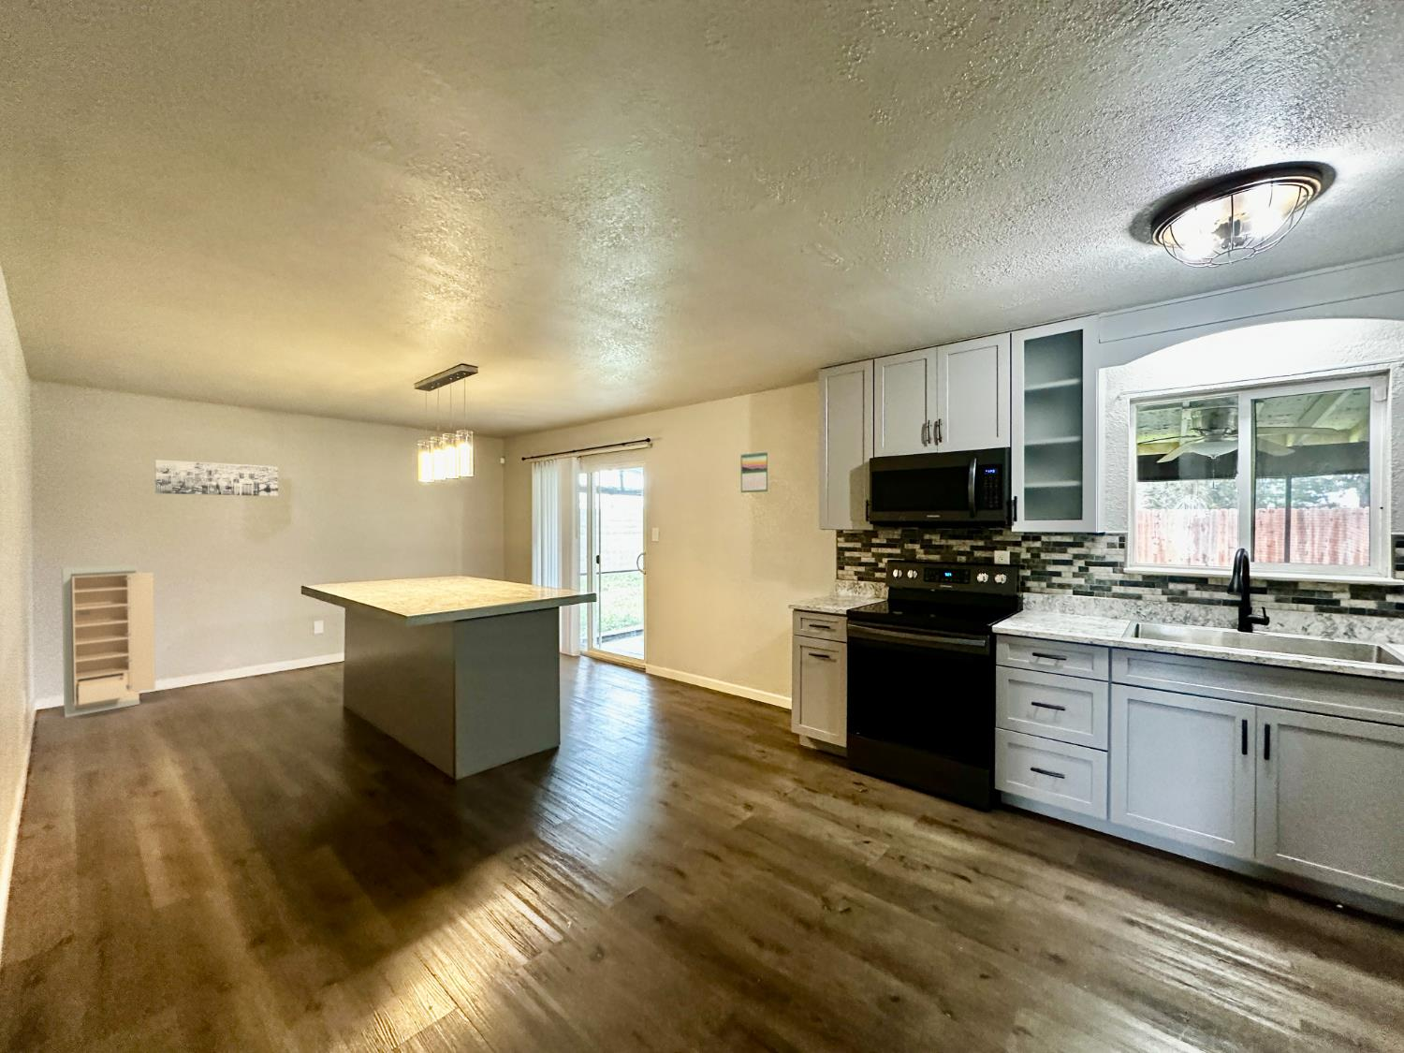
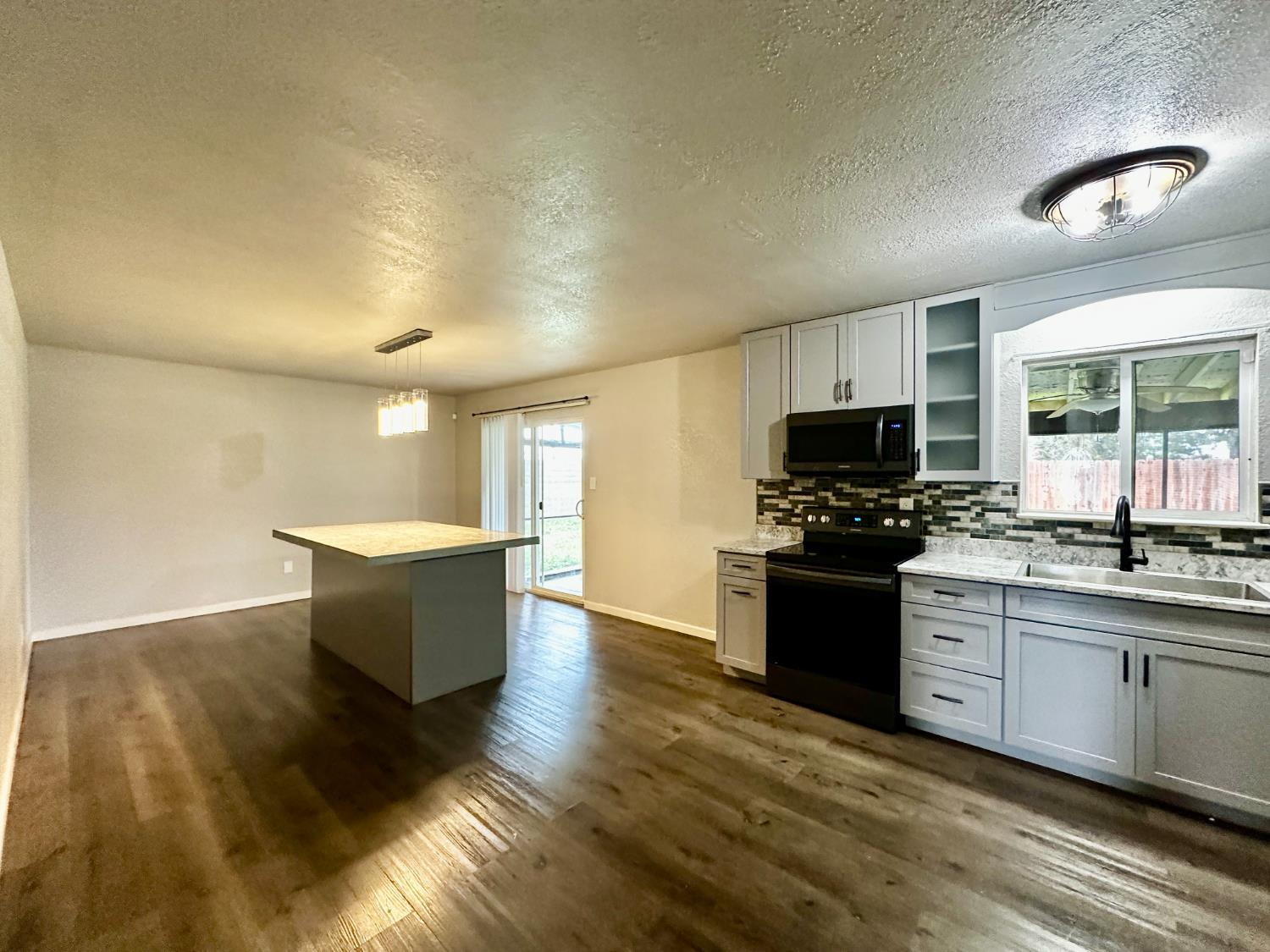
- storage cabinet (109, 636)
- calendar (754, 471)
- wall art (220, 478)
